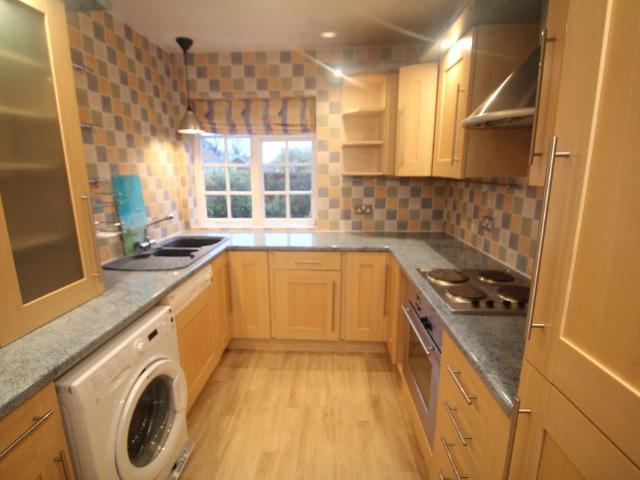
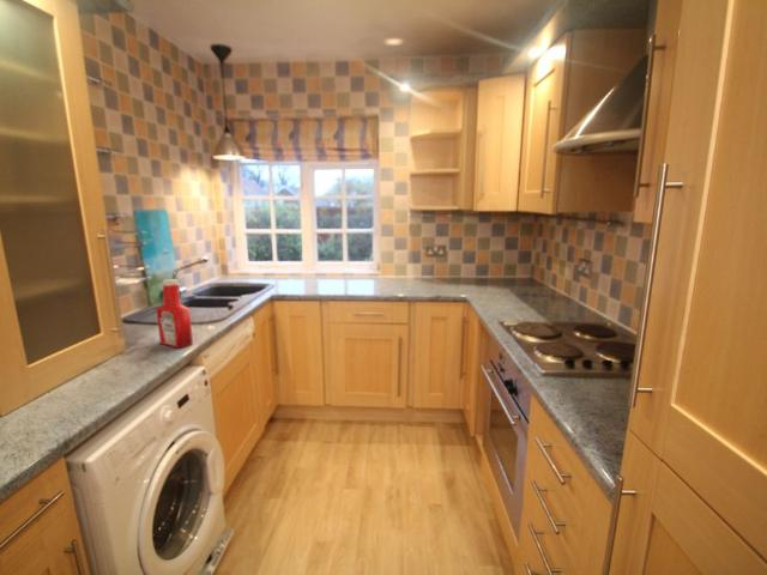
+ soap bottle (173, 311)
